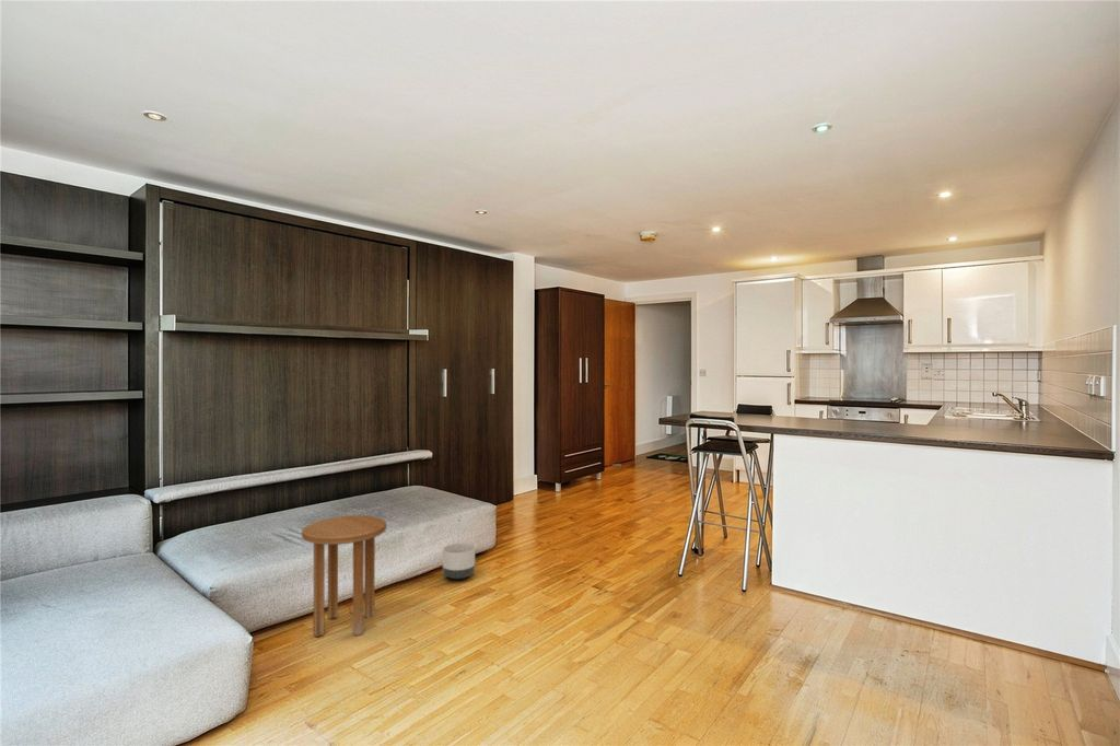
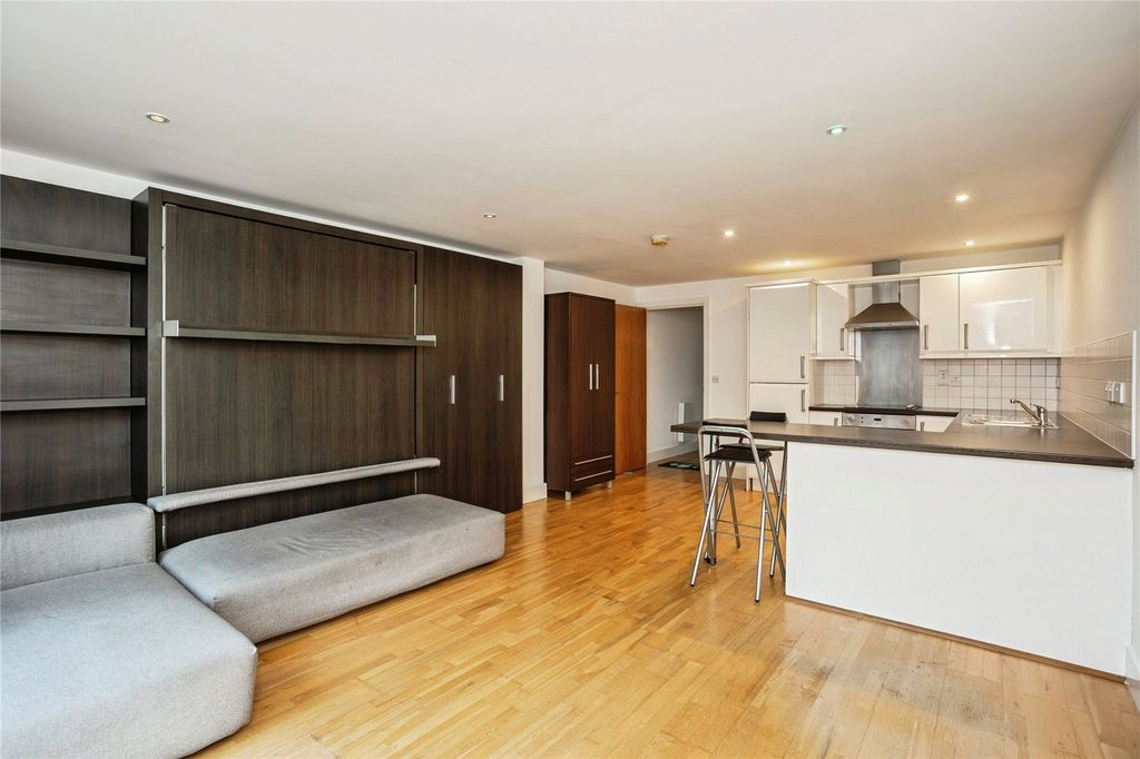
- side table (337, 574)
- planter (458, 562)
